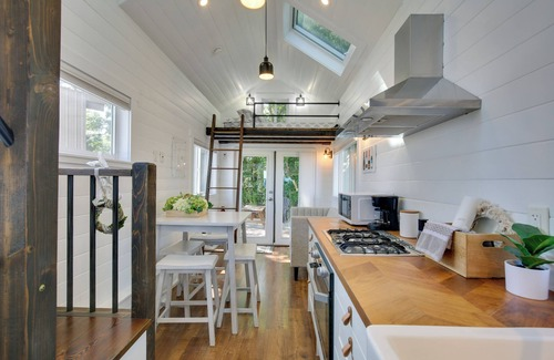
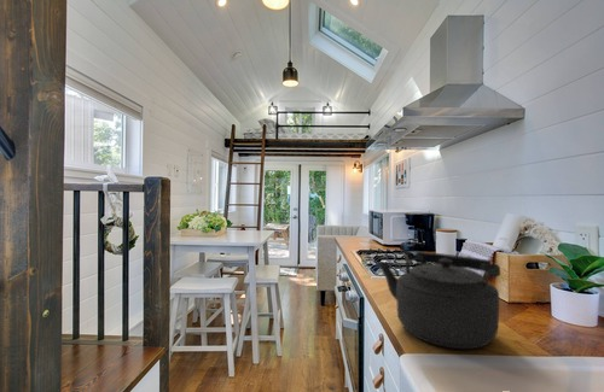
+ kettle (441, 293)
